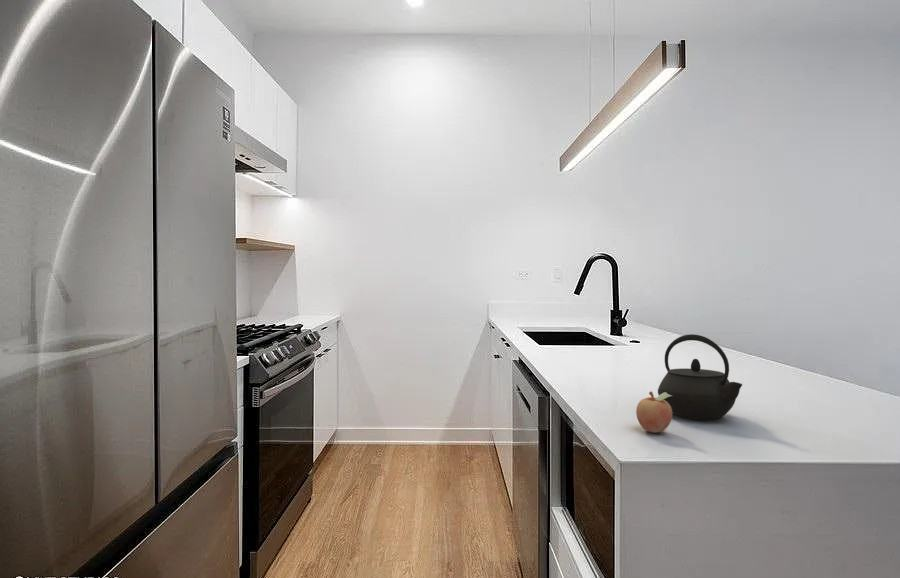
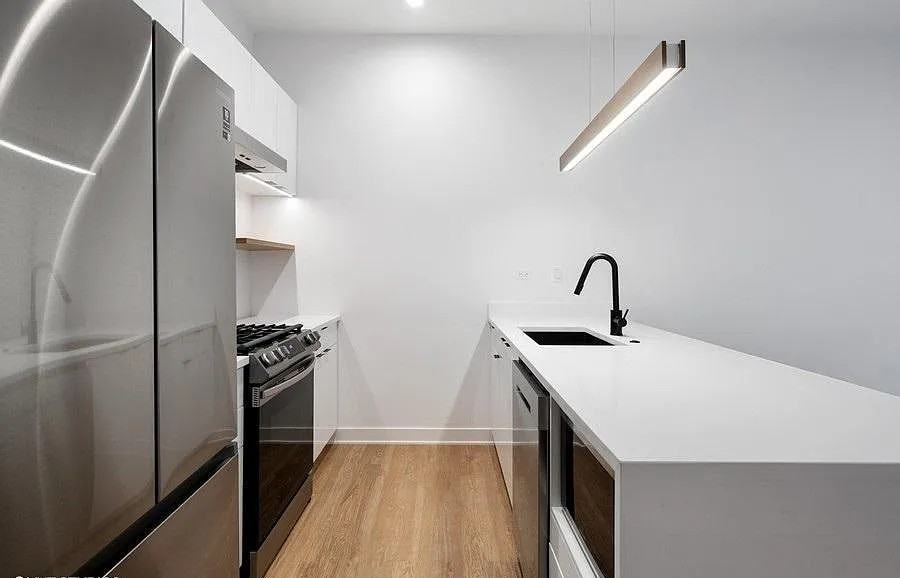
- kettle (700, 375)
- fruit (654, 411)
